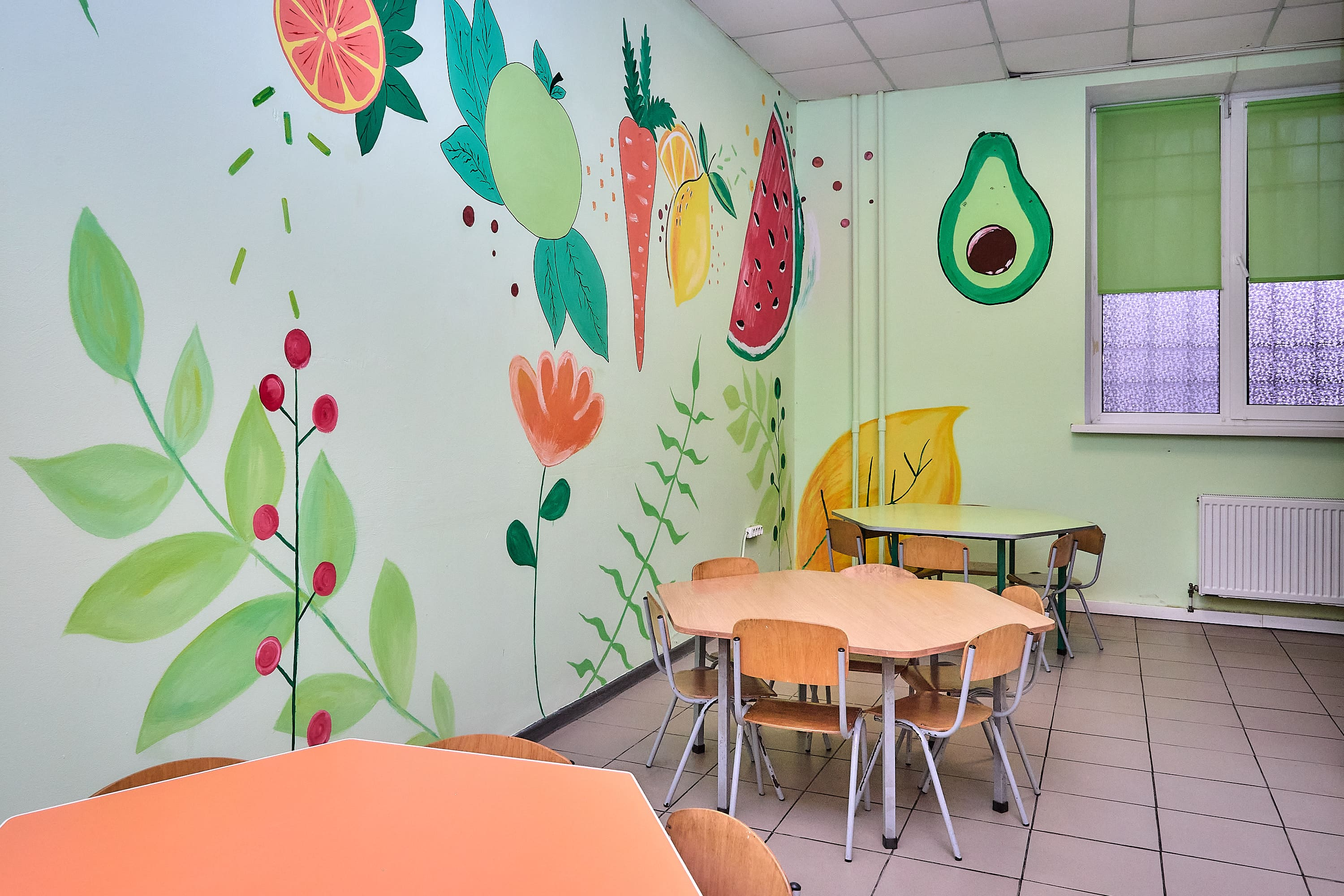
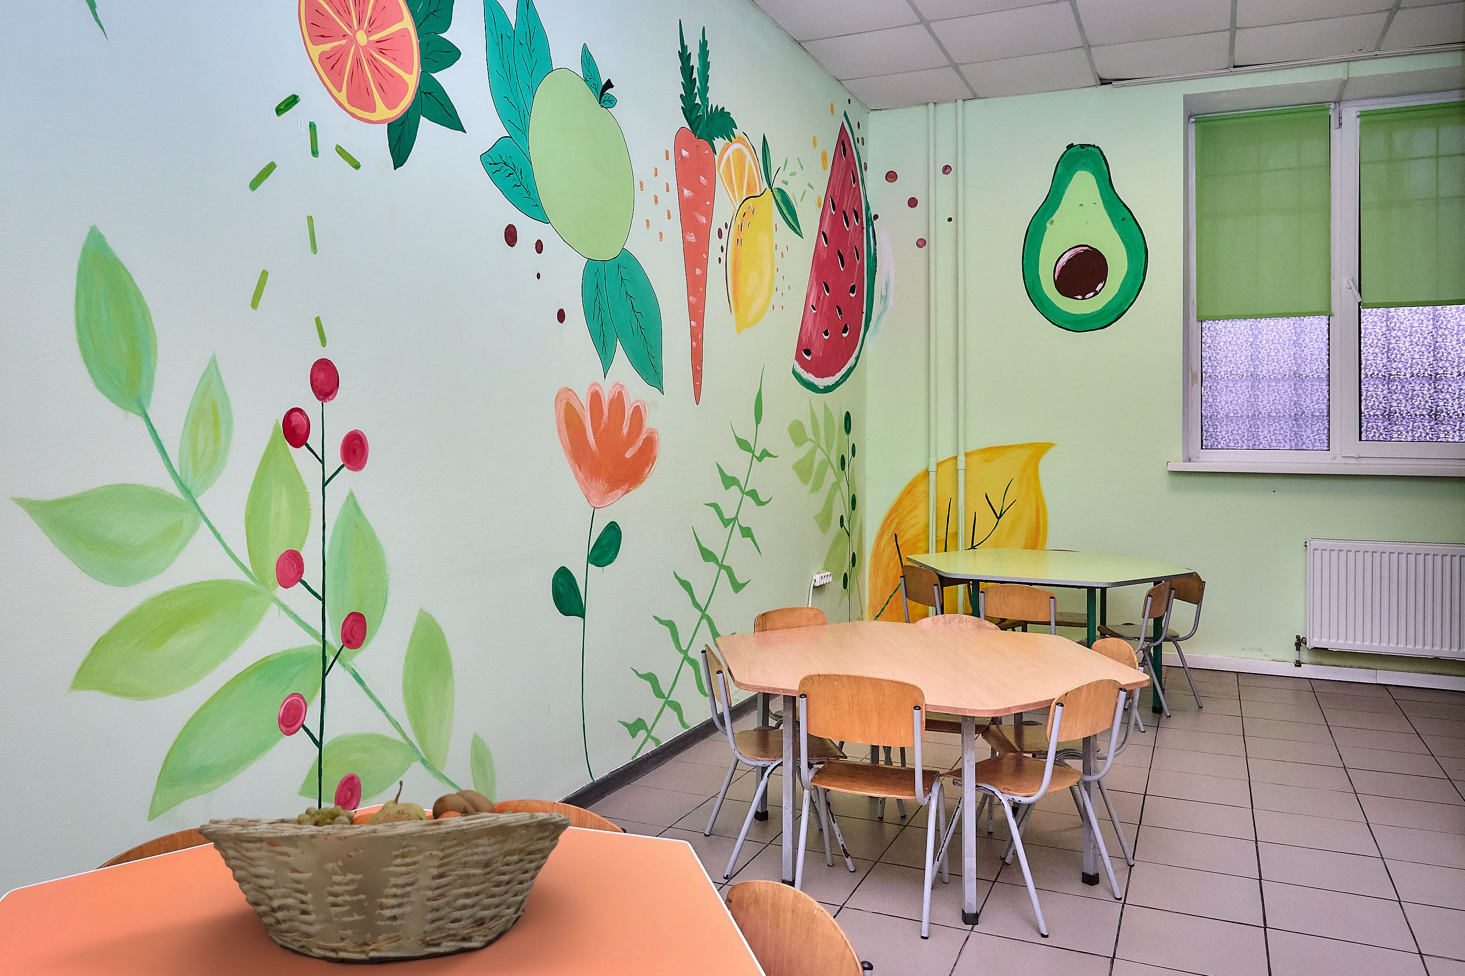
+ fruit basket (392, 851)
